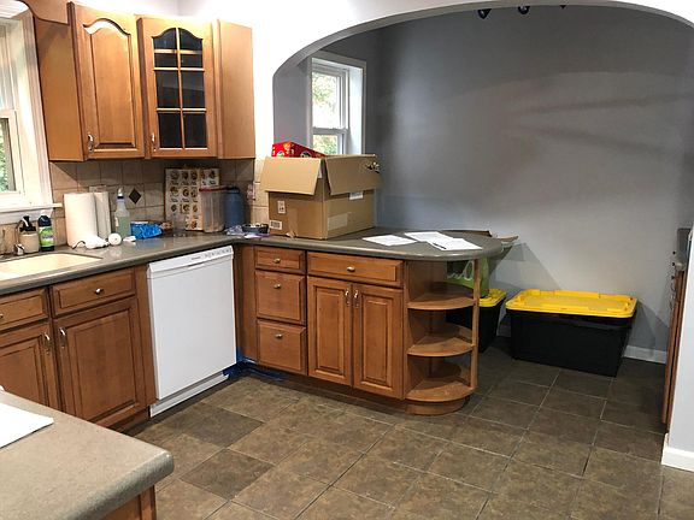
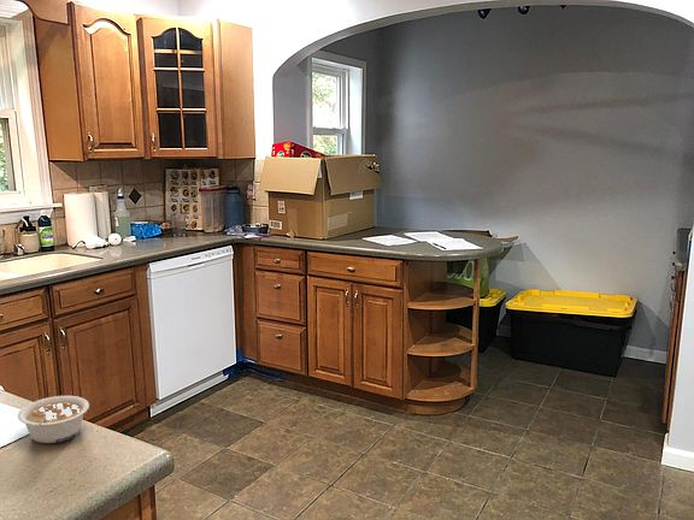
+ legume (55, 419)
